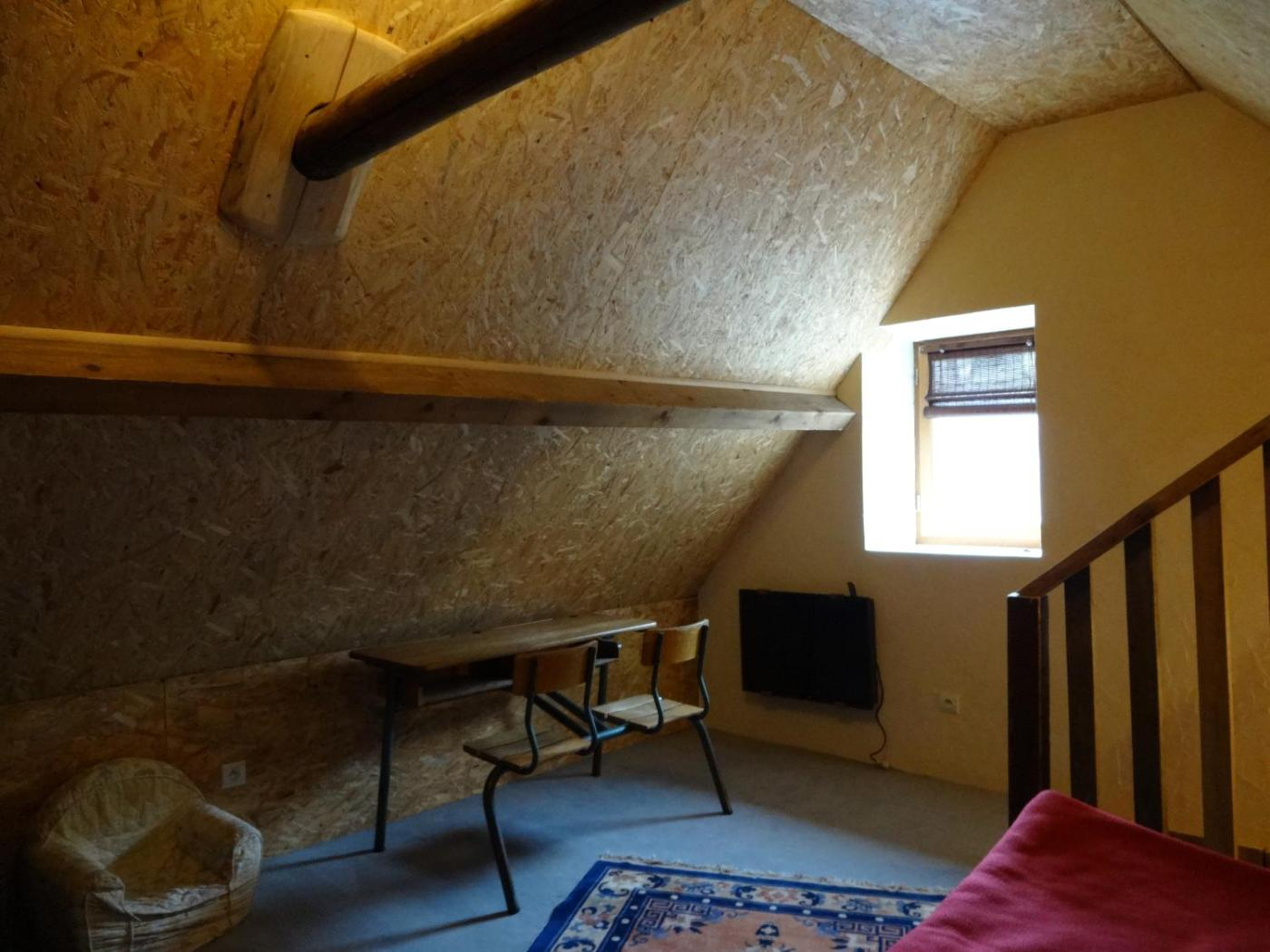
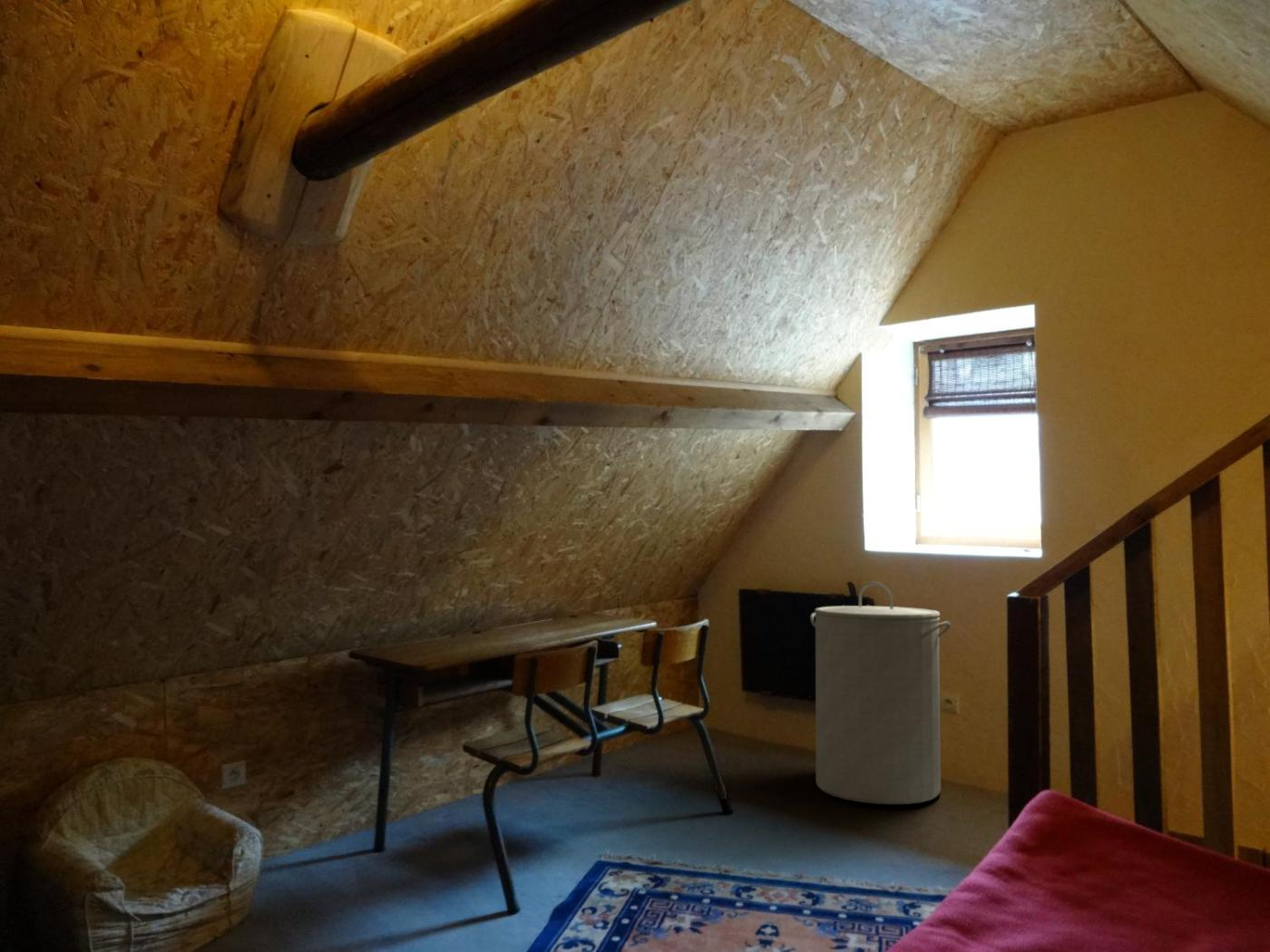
+ laundry hamper (876, 684)
